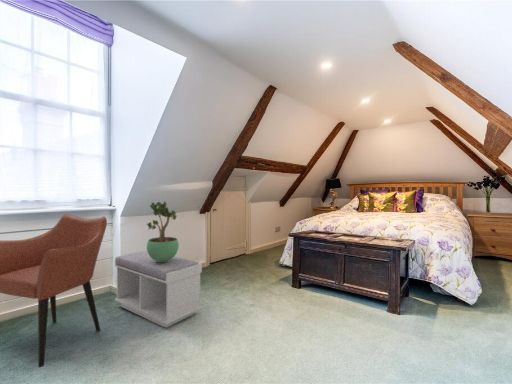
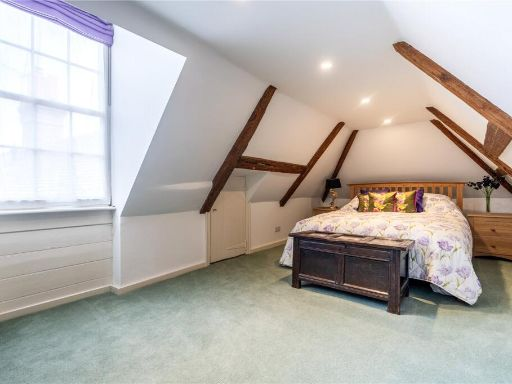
- armchair (54, 277)
- potted plant (164, 231)
- bench (156, 284)
